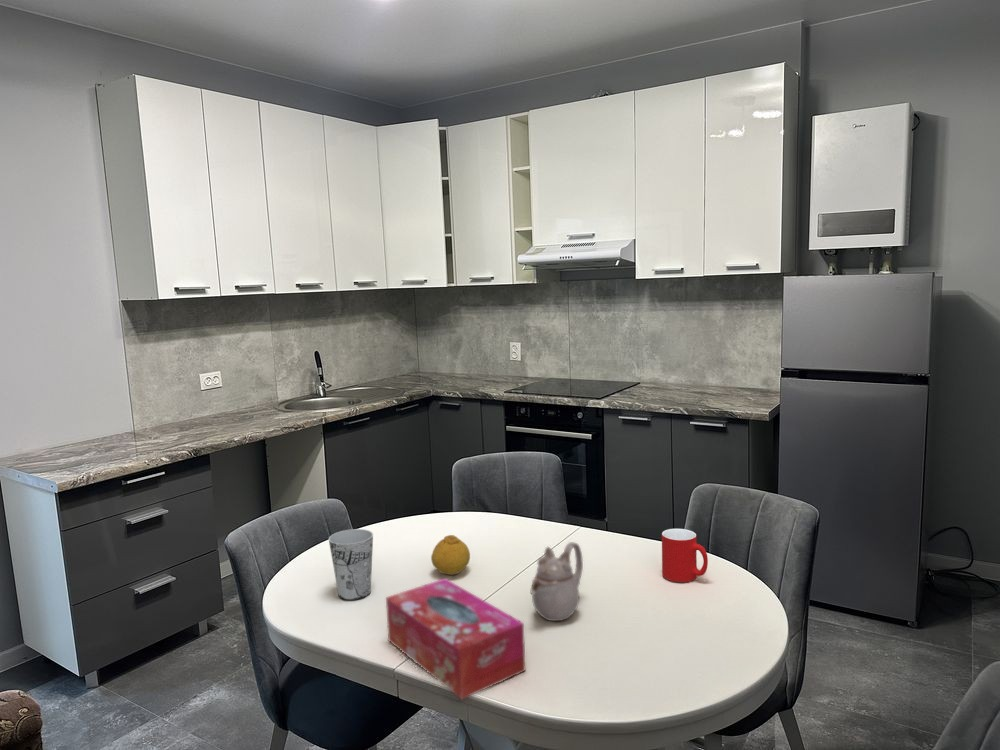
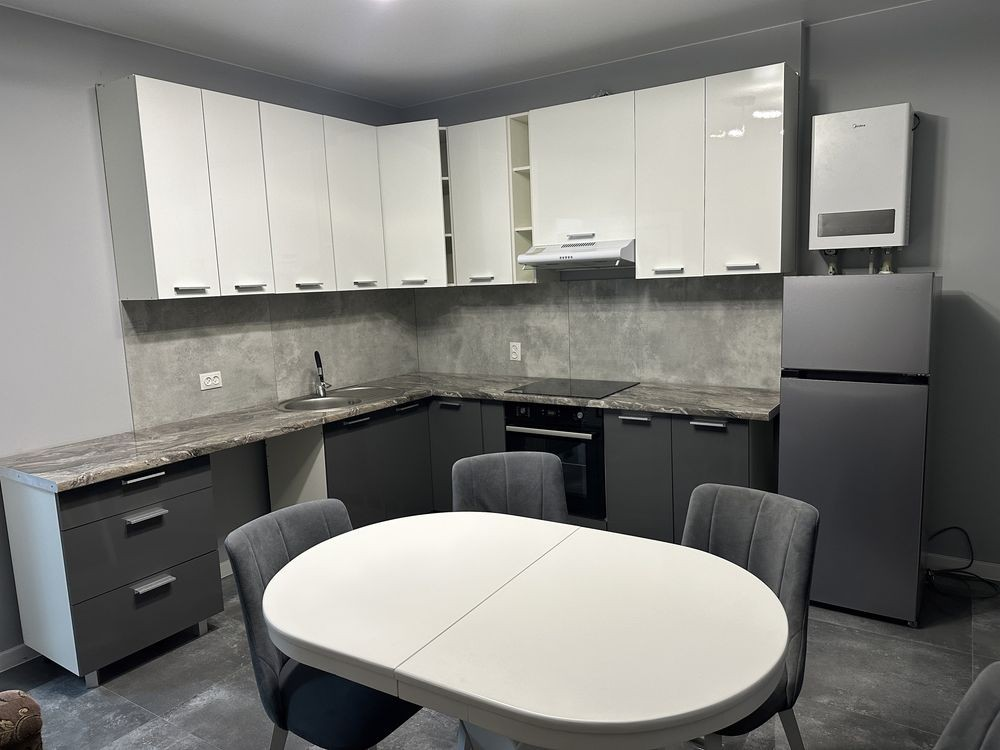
- fruit (450, 554)
- cup (352, 565)
- cup (685, 556)
- teapot (557, 580)
- tissue box (452, 632)
